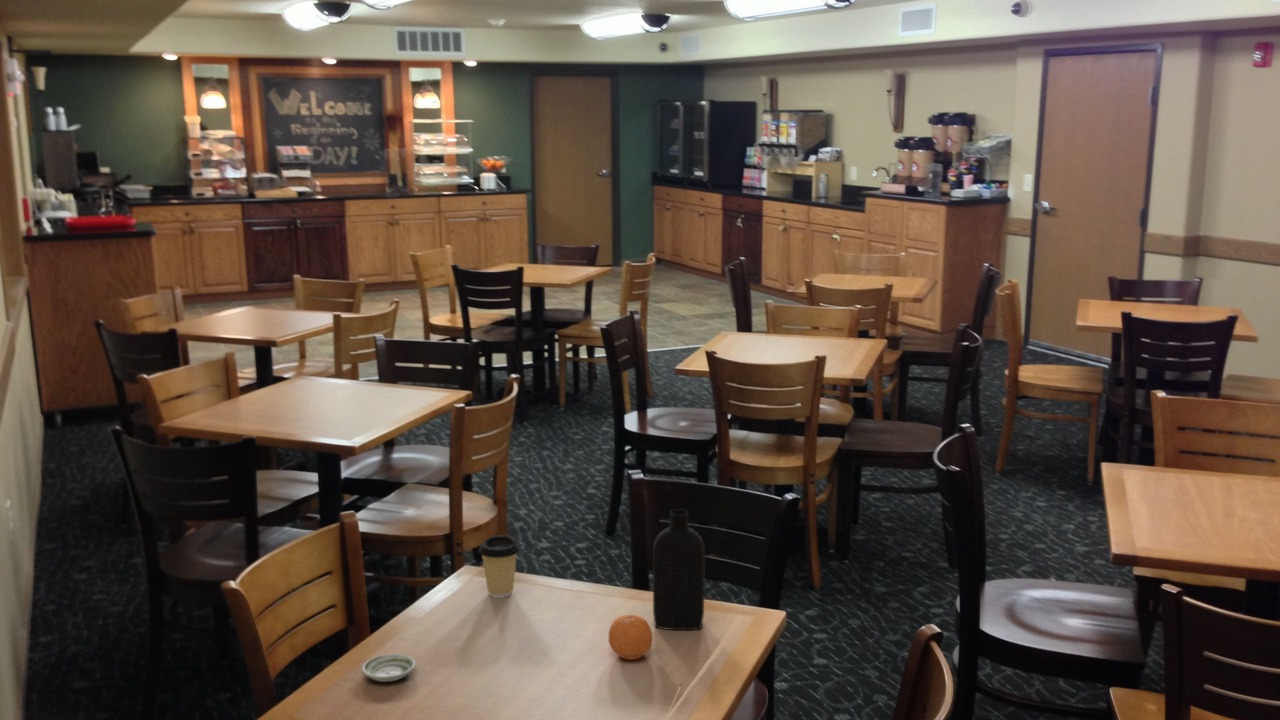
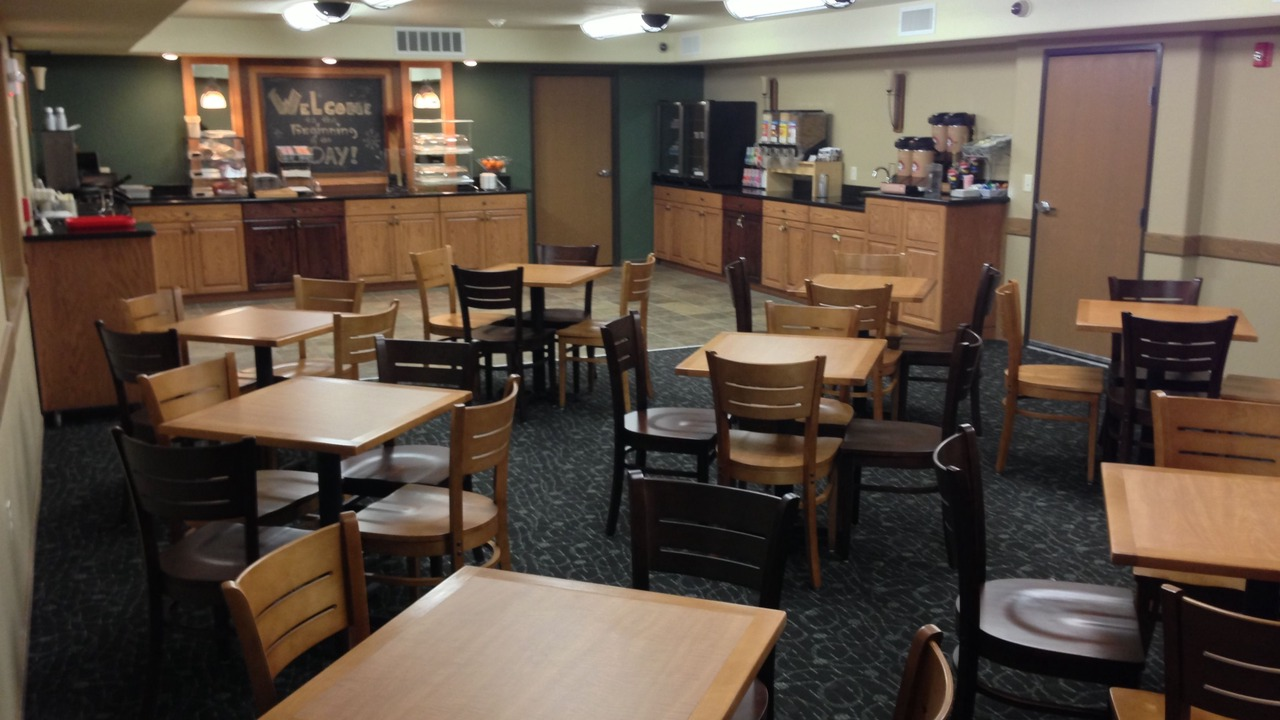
- fruit (630, 637)
- saucer (389, 670)
- coffee cup (499, 567)
- bottle (678, 569)
